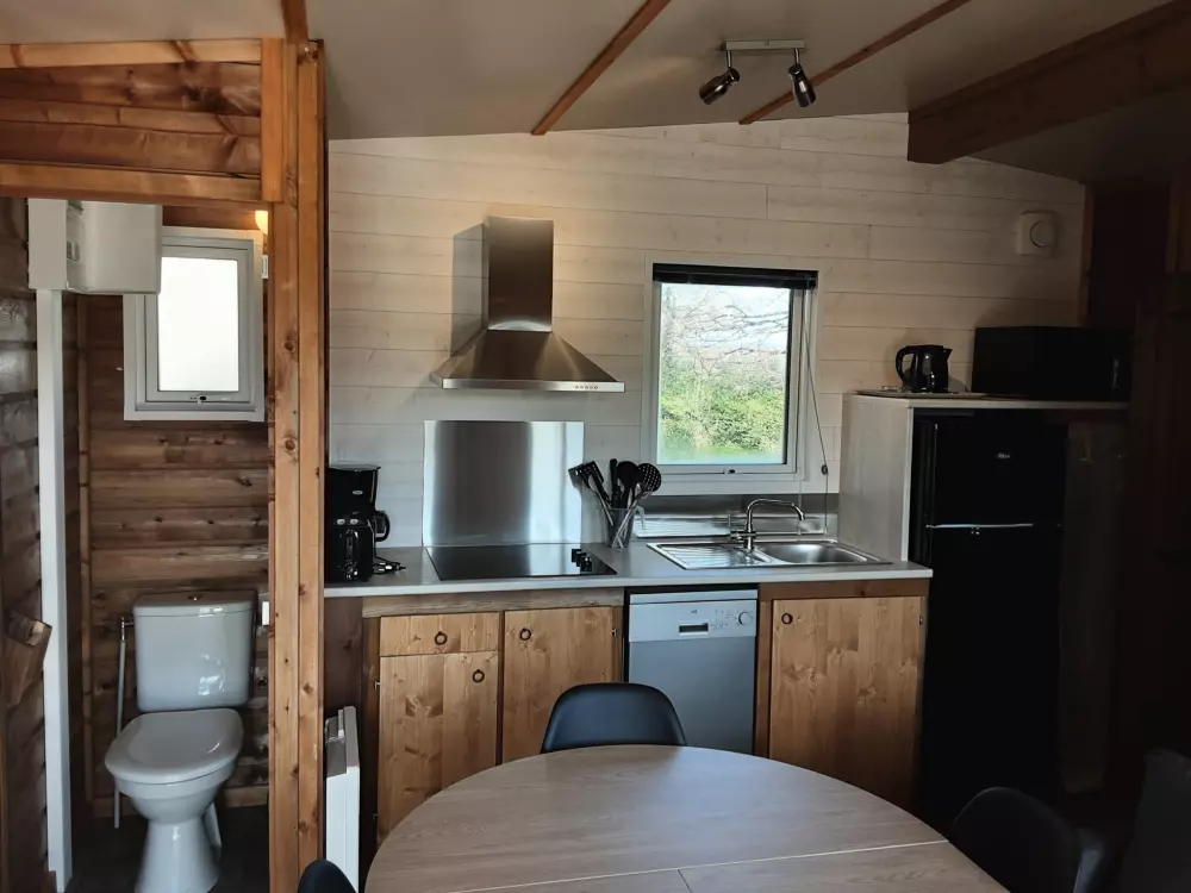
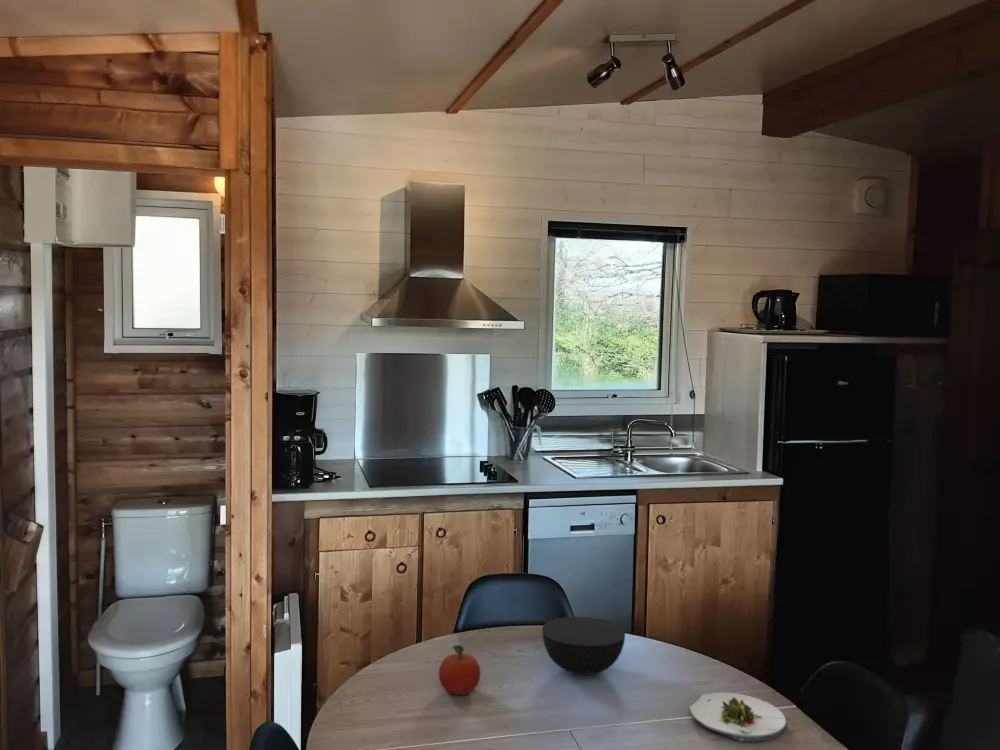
+ fruit (459, 669)
+ bowl (582, 651)
+ salad plate (738, 710)
